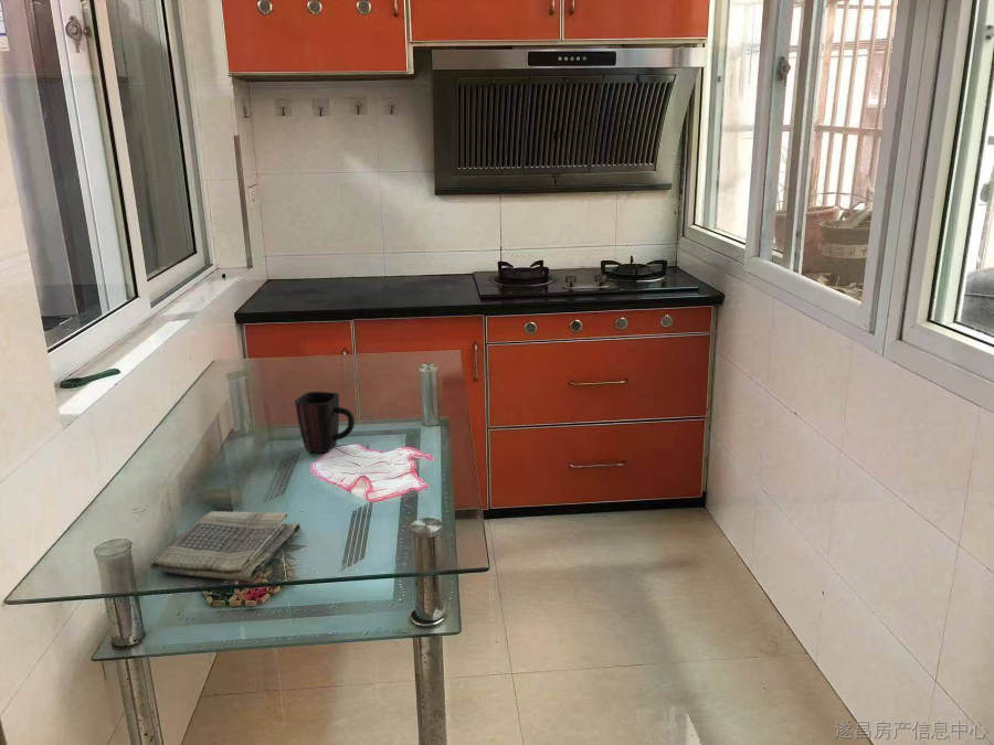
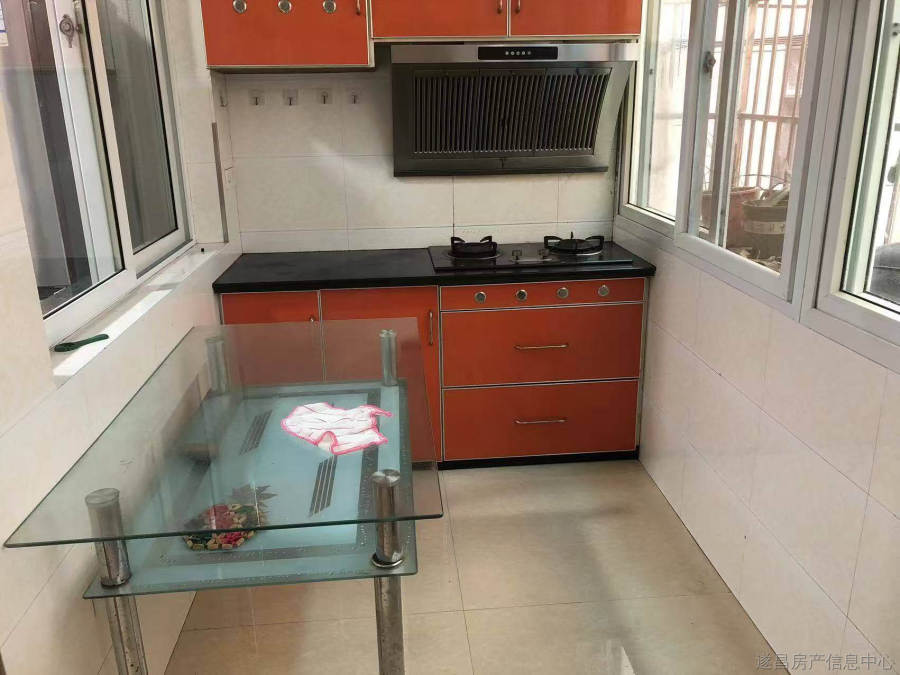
- dish towel (229, 541)
- mug (326, 422)
